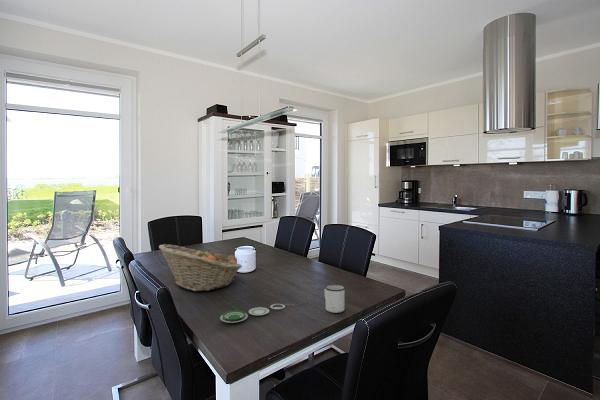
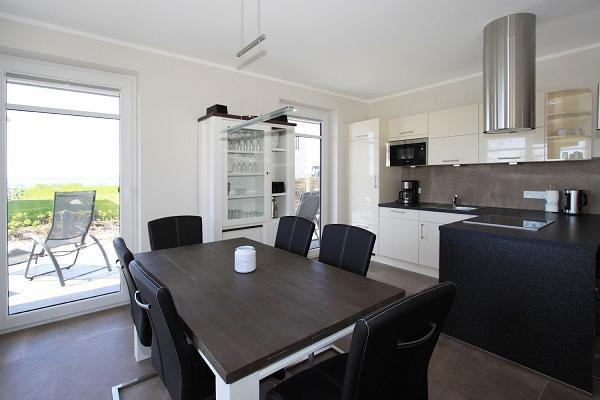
- plate (260, 309)
- fruit basket (200, 263)
- mug (332, 297)
